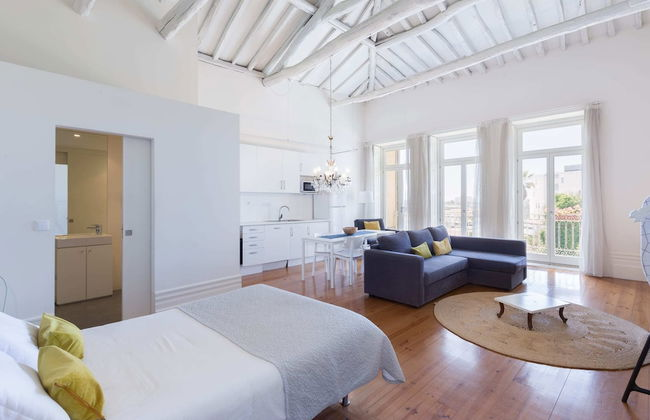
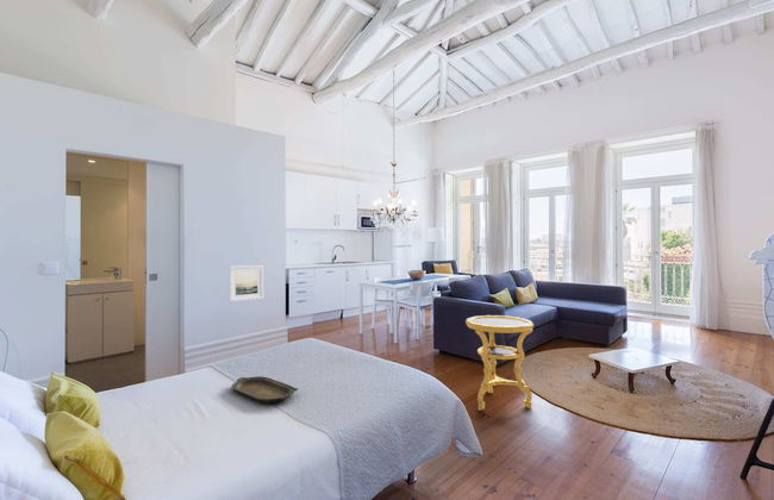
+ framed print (246, 282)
+ serving tray (262, 389)
+ side table (499, 358)
